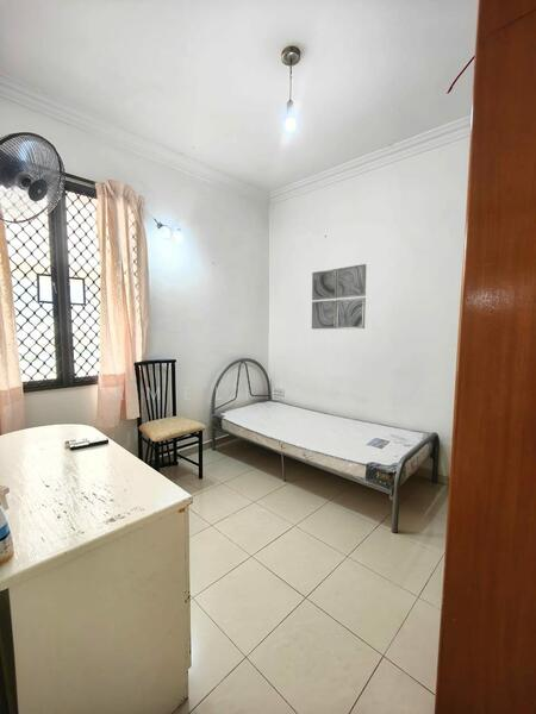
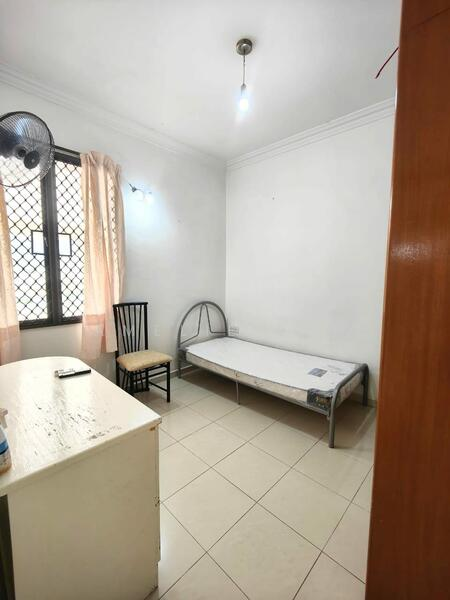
- wall art (336, 298)
